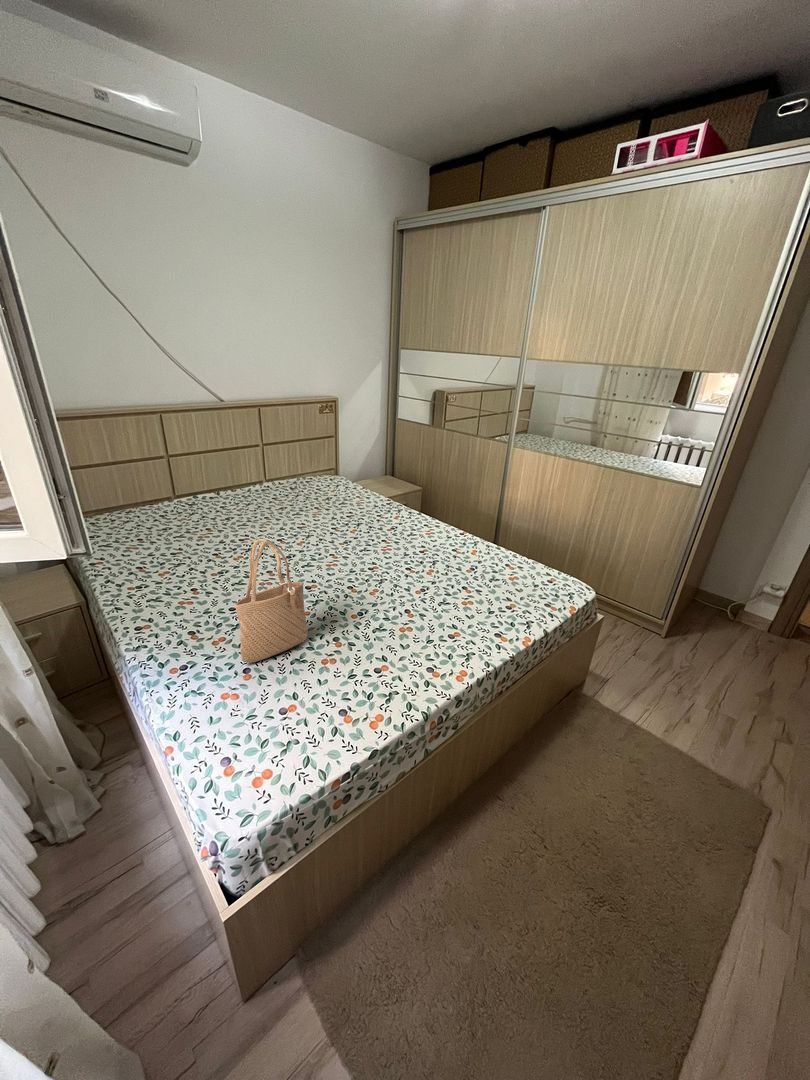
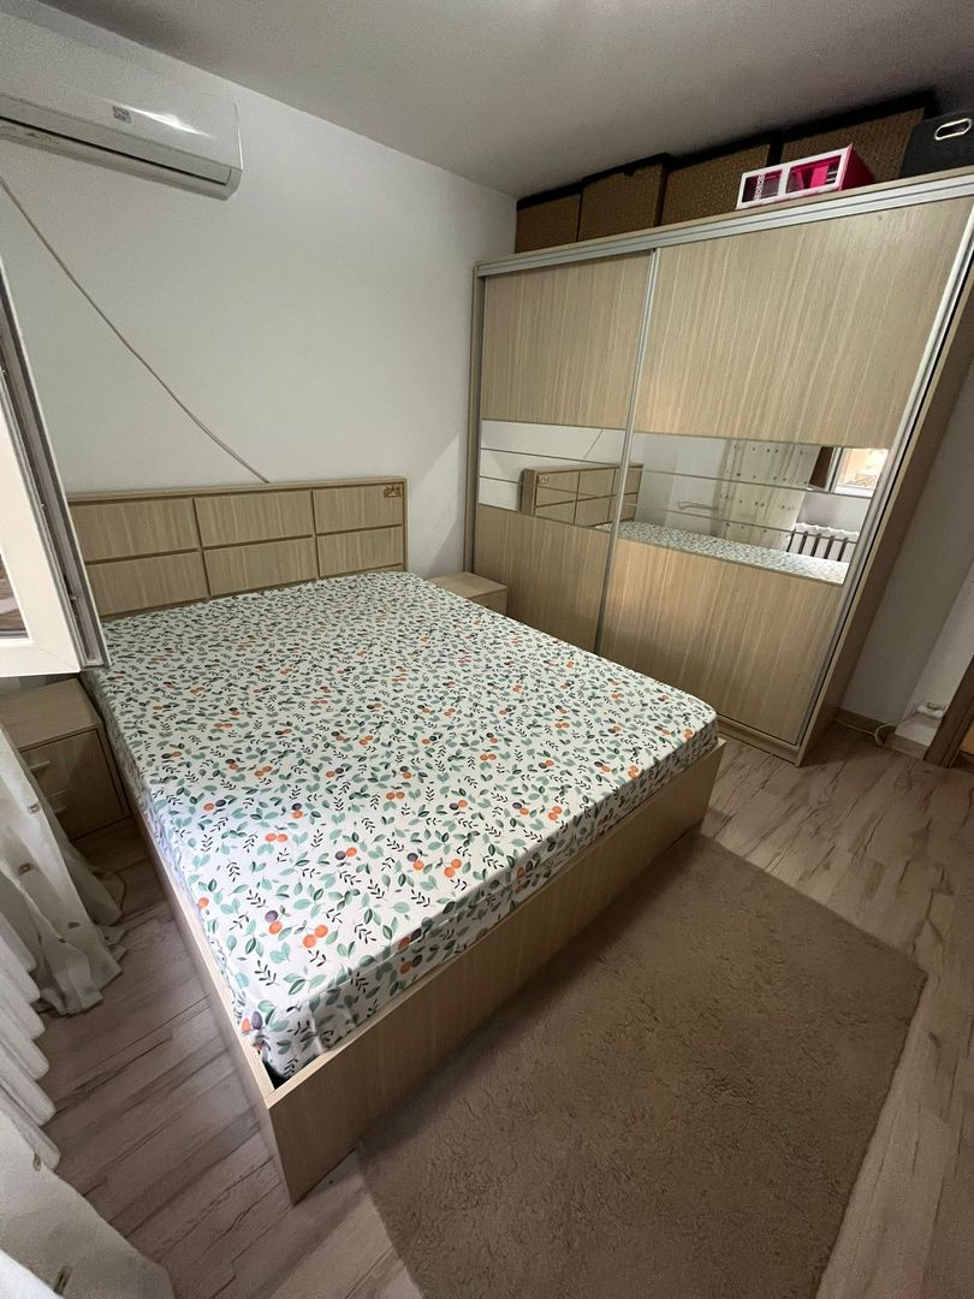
- tote bag (272, 600)
